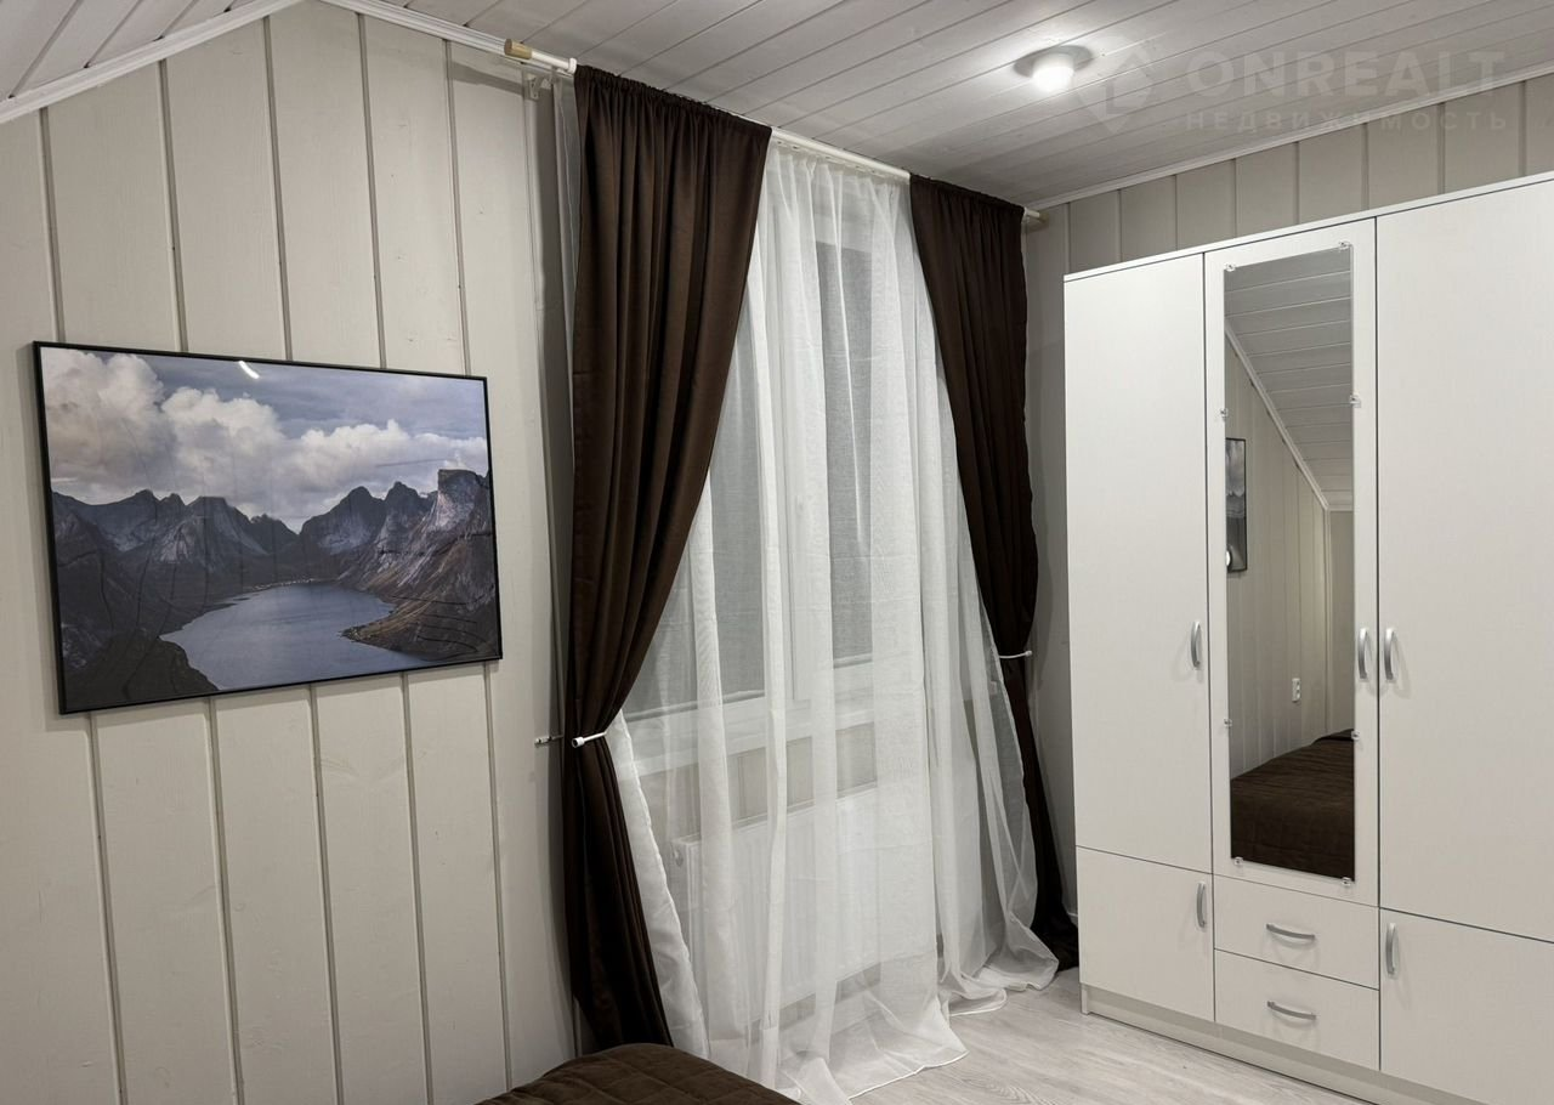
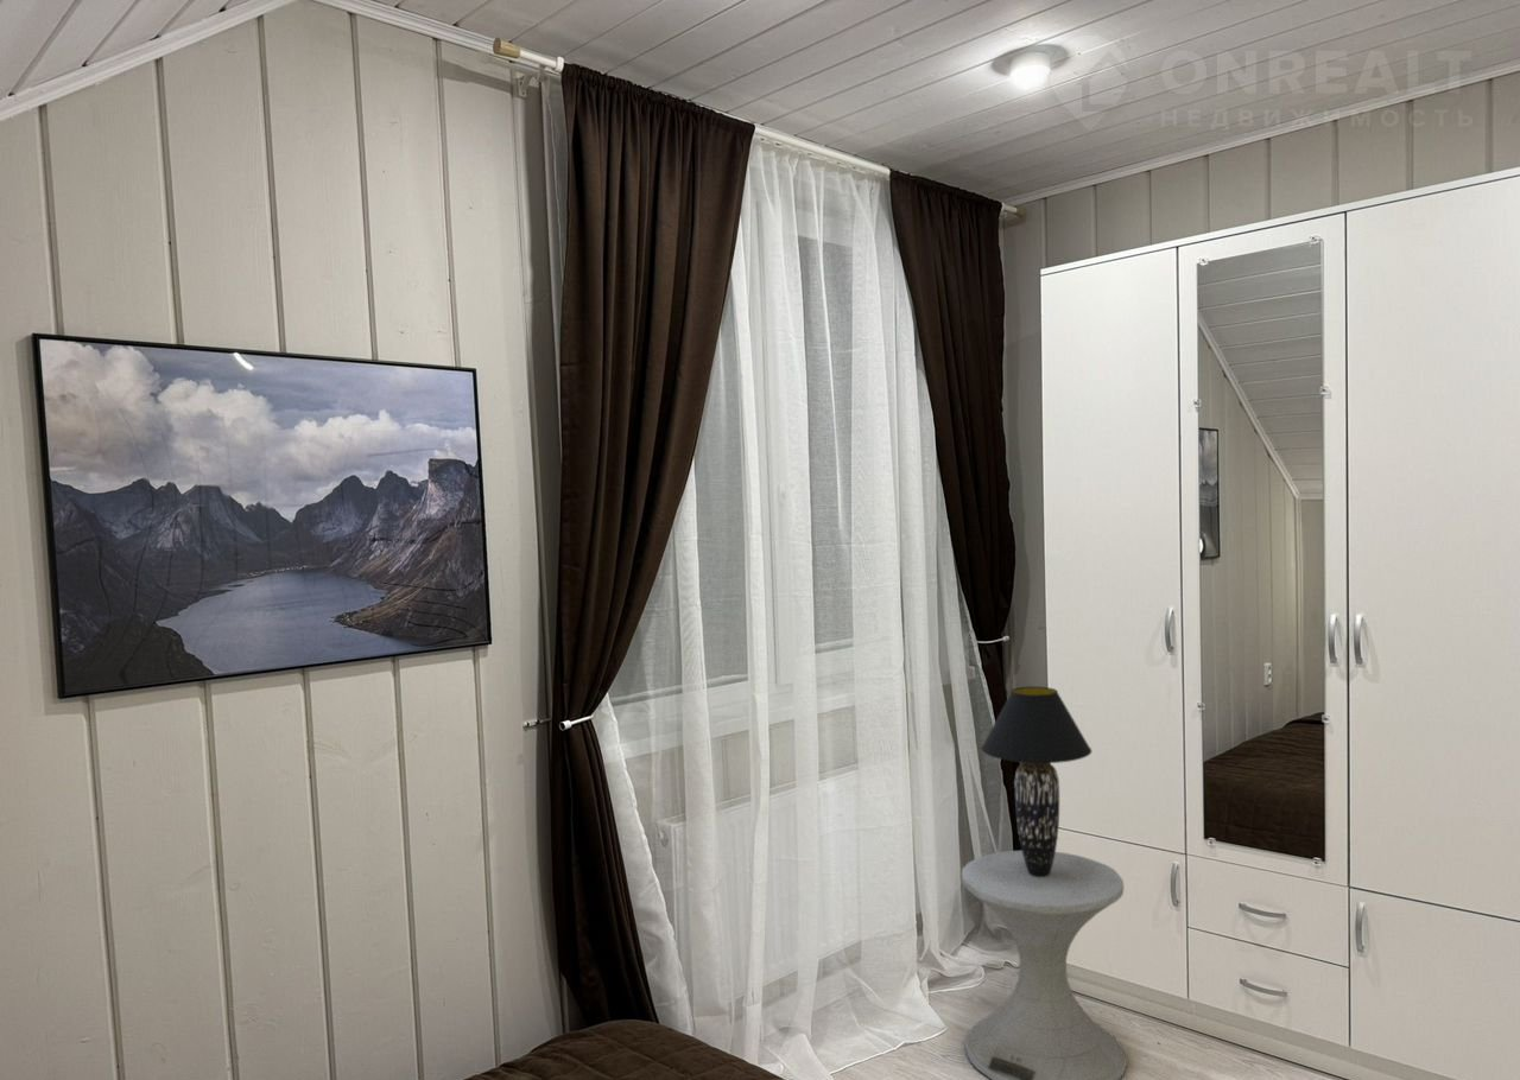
+ side table (1043, 964)
+ table lamp (1037, 781)
